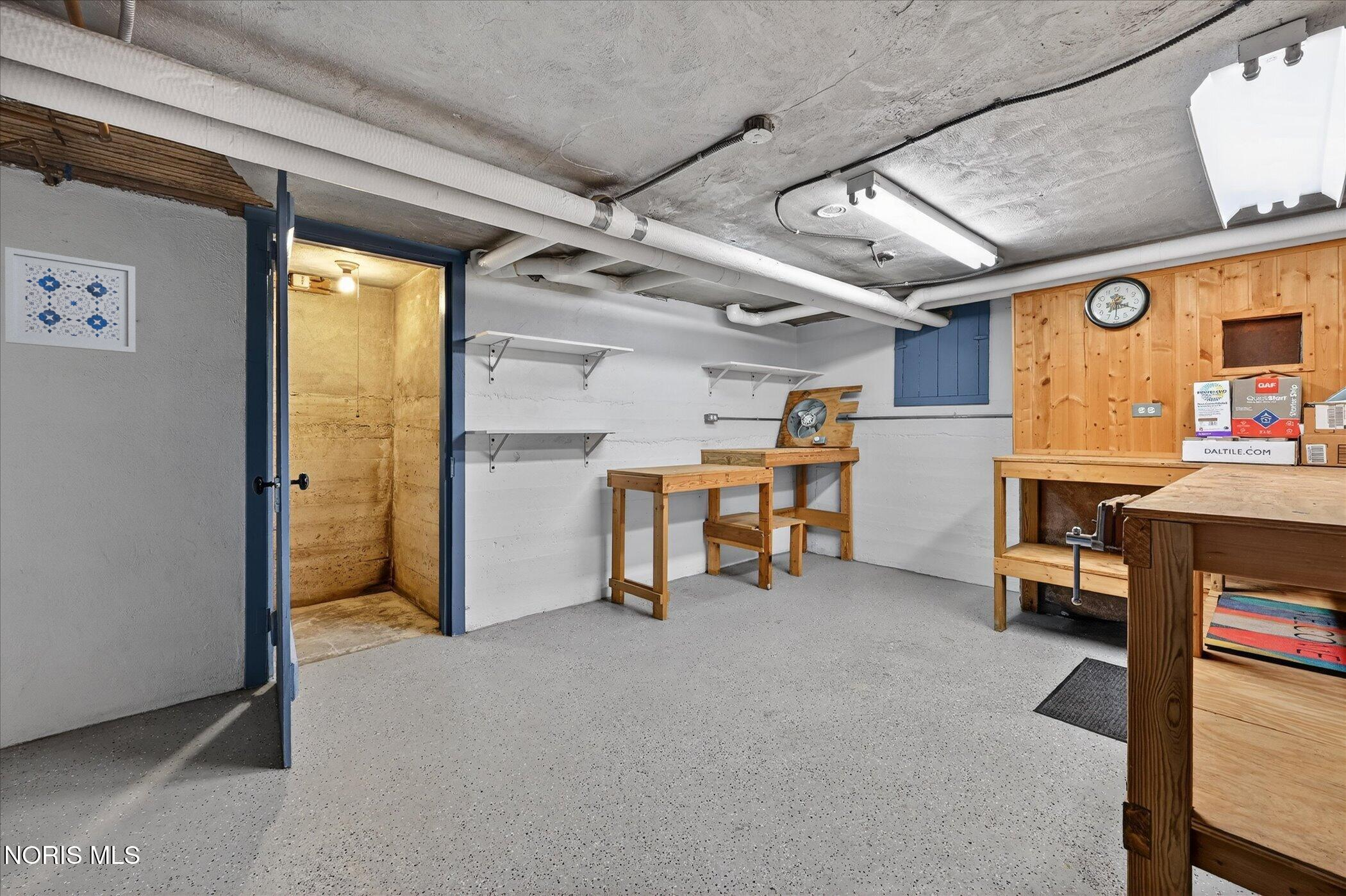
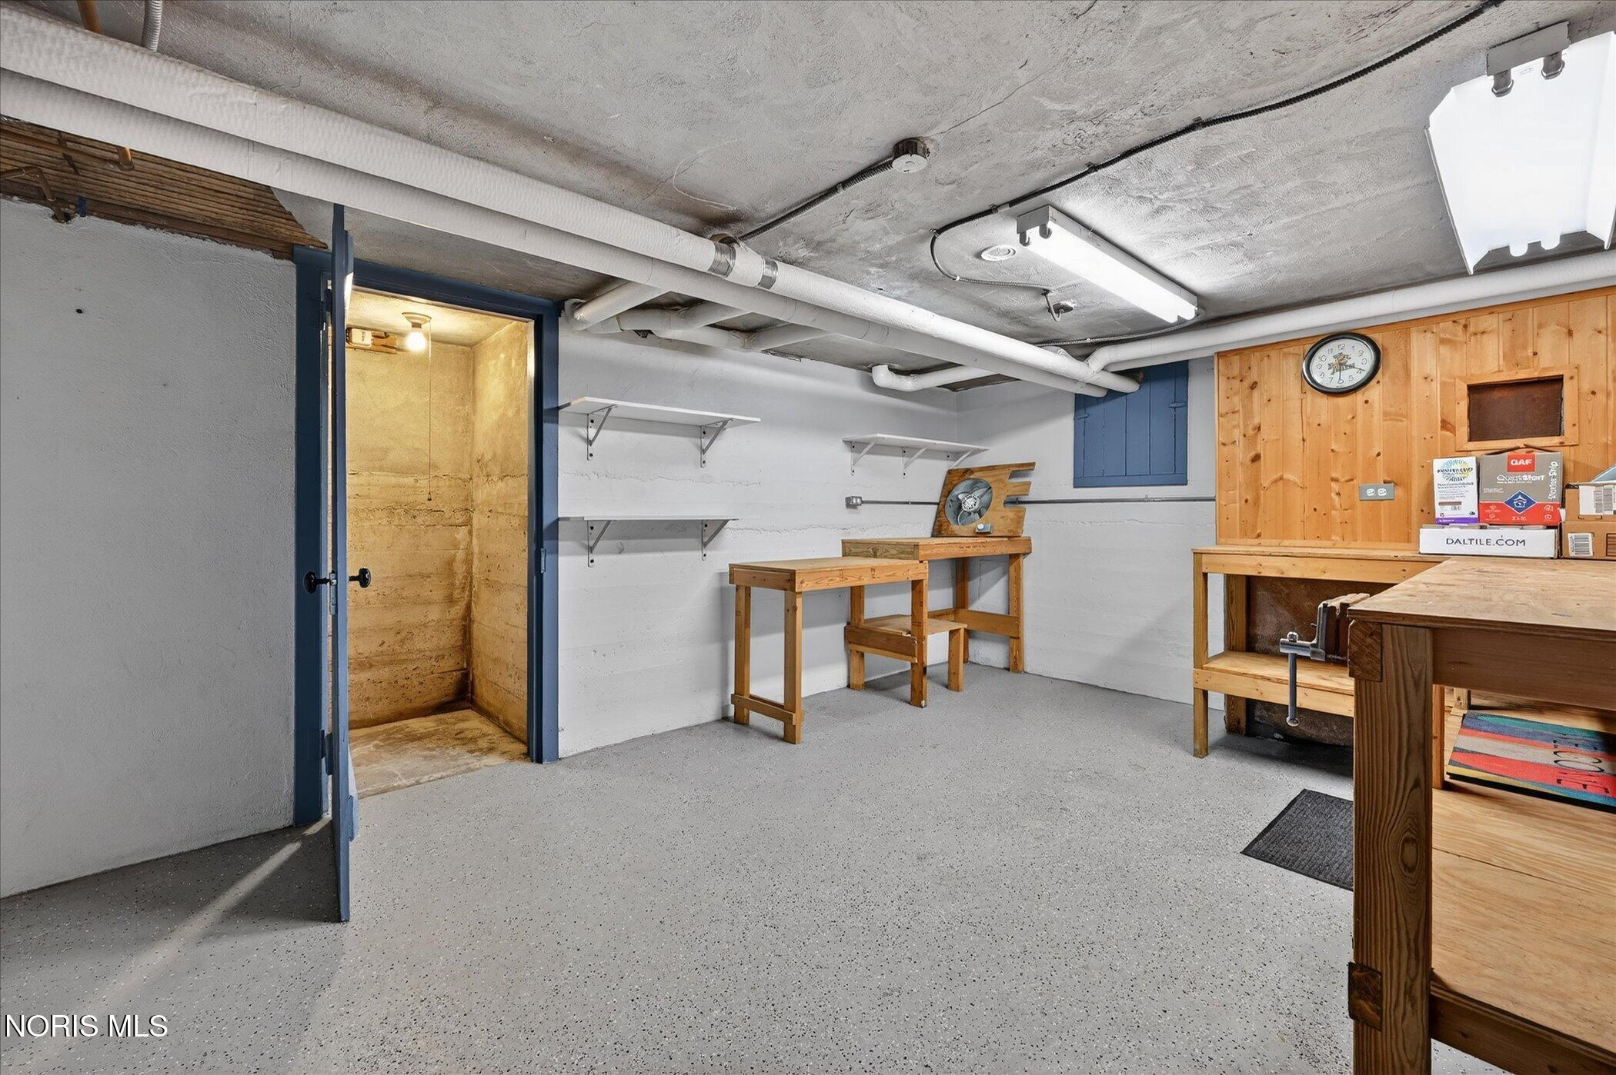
- wall art (74, 303)
